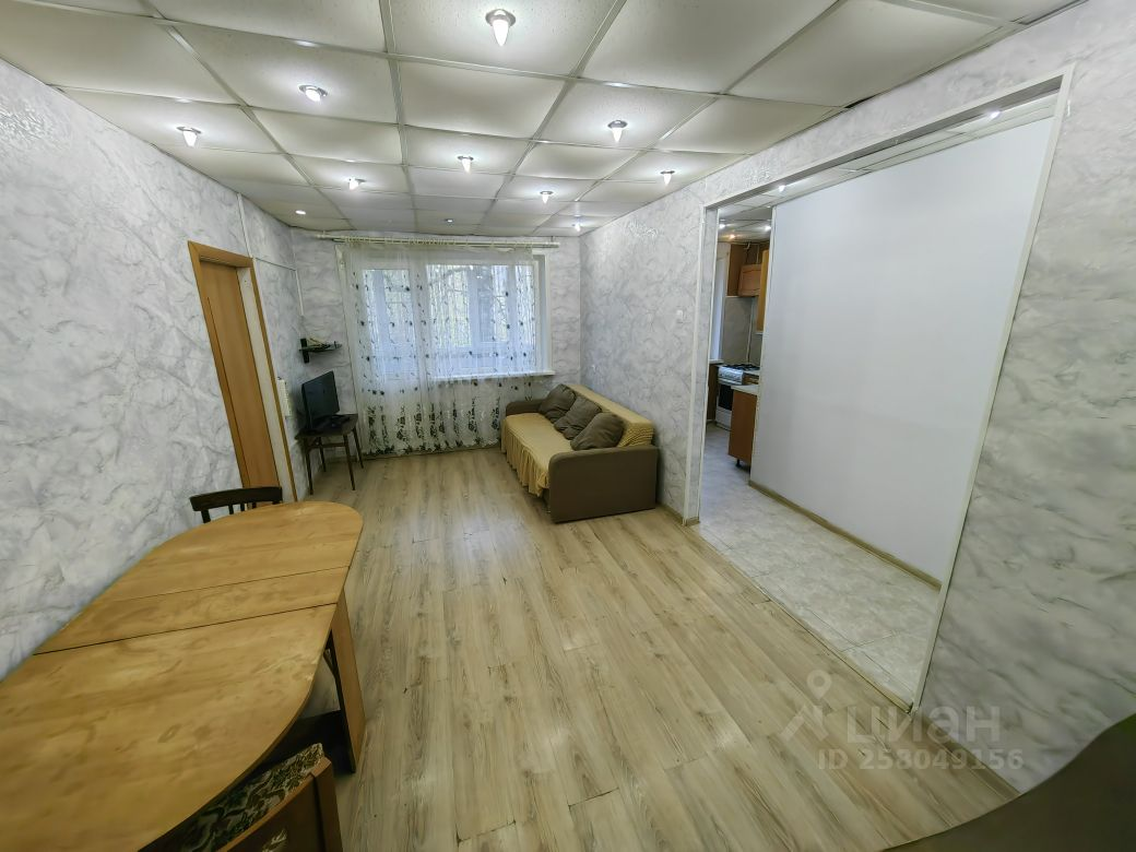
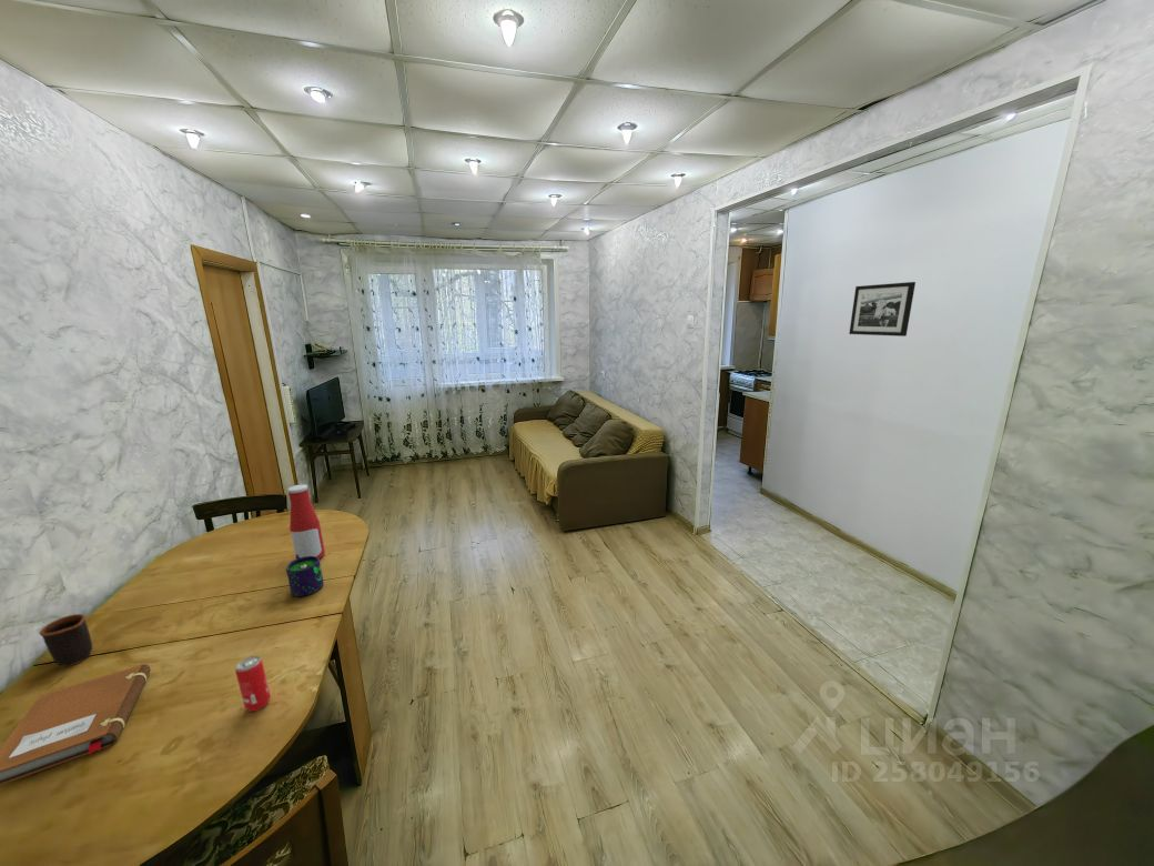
+ bottle (304, 523)
+ picture frame (879, 310)
+ mug (64, 641)
+ beverage can (253, 683)
+ notebook (77, 719)
+ mug (305, 572)
